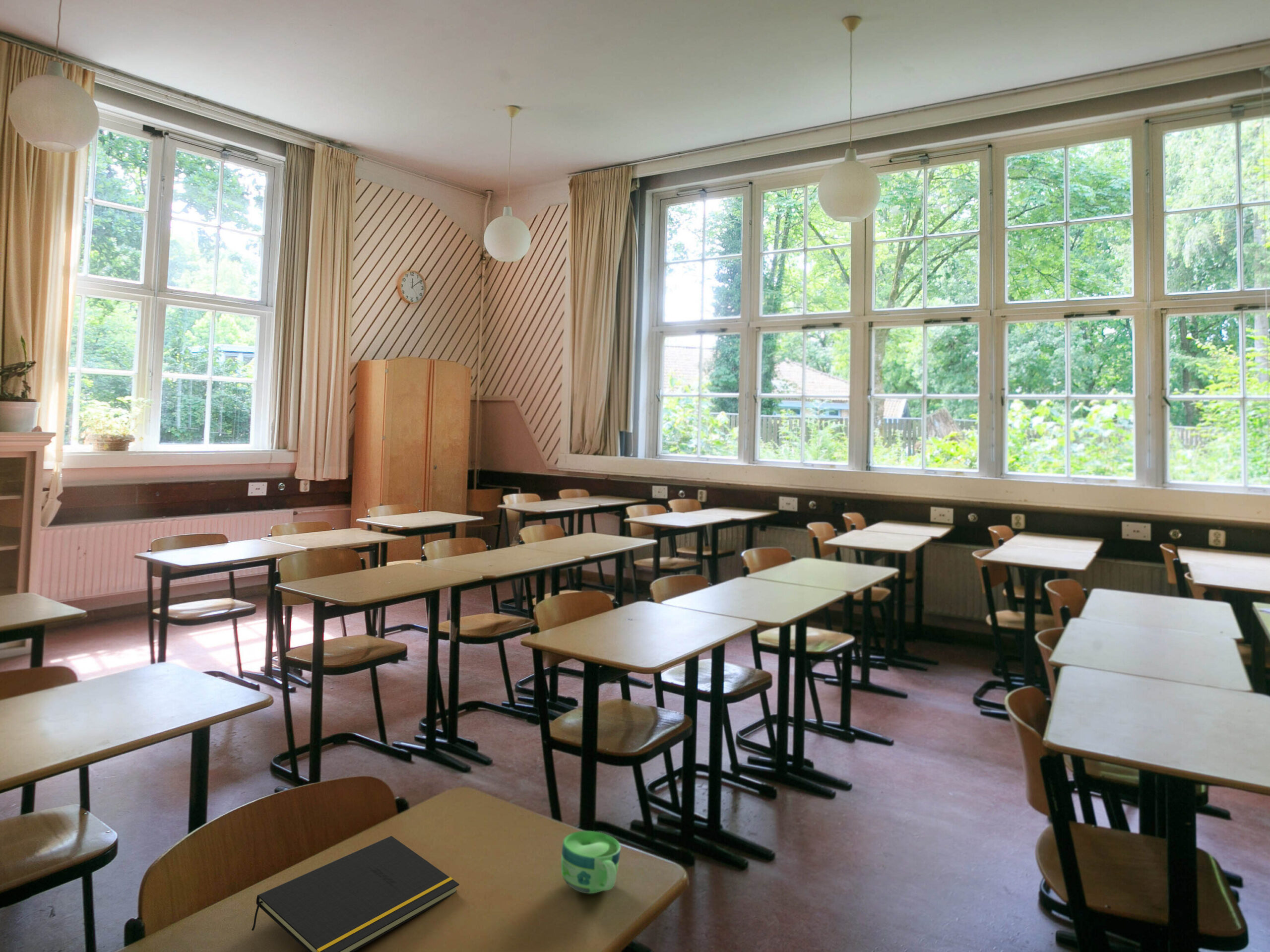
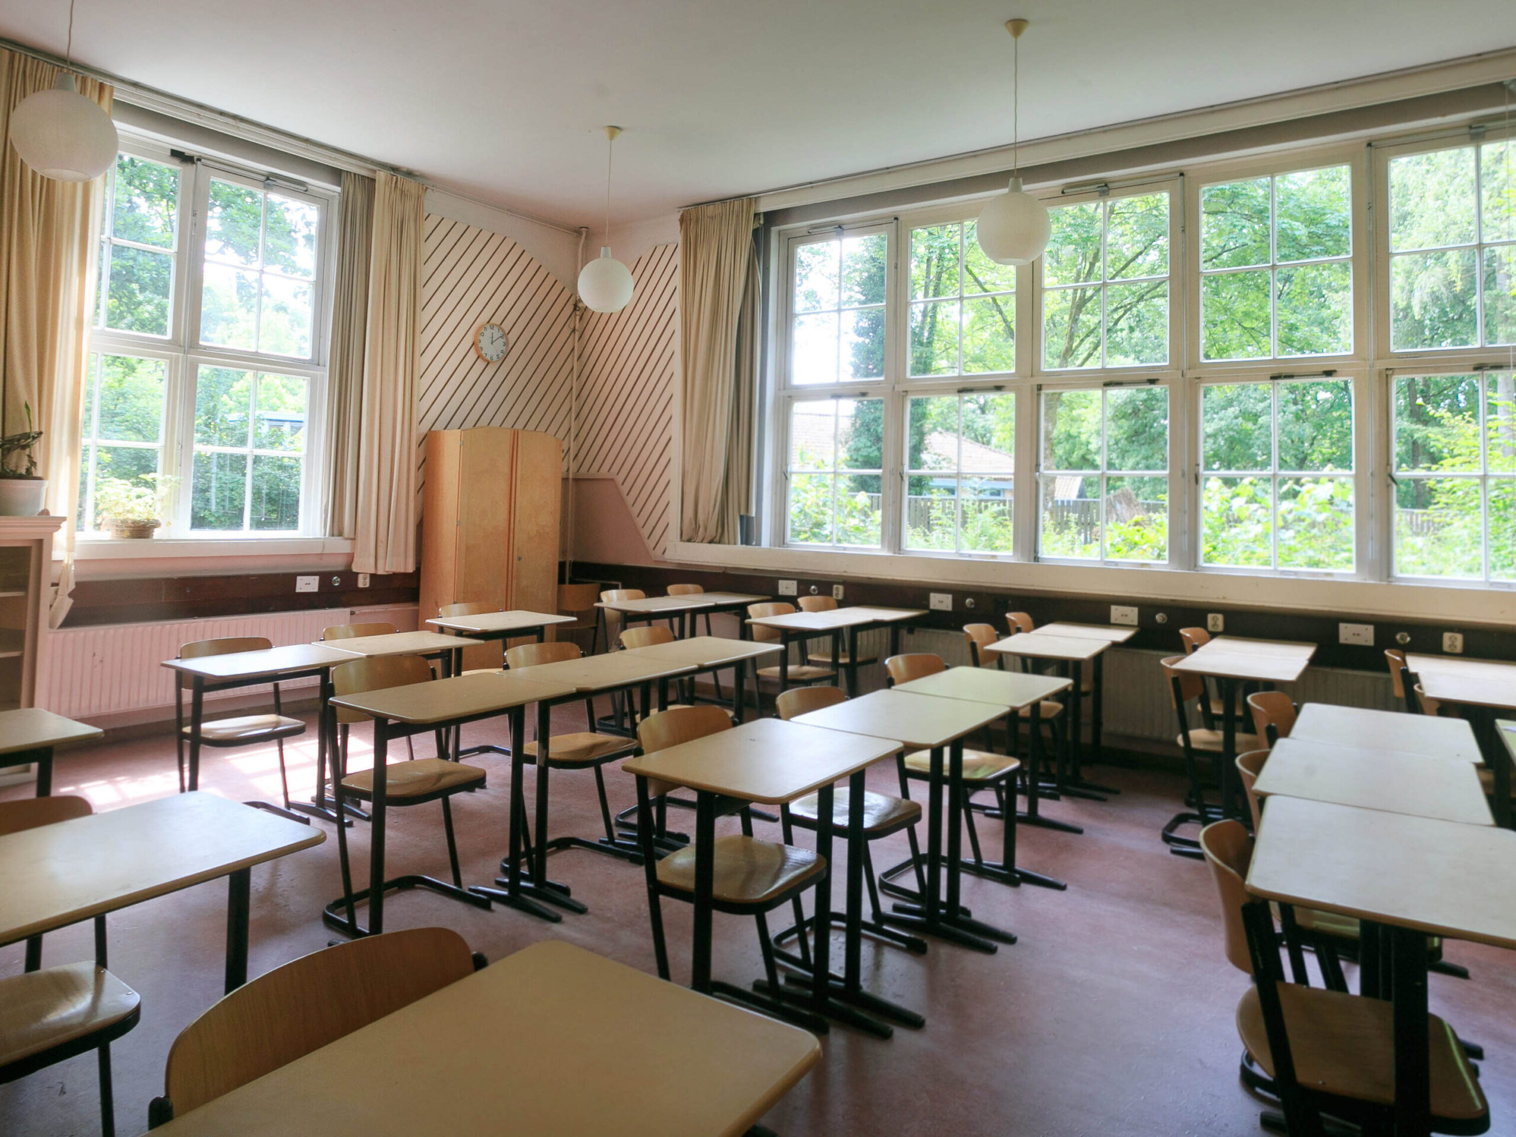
- notepad (362, 893)
- cup (596, 867)
